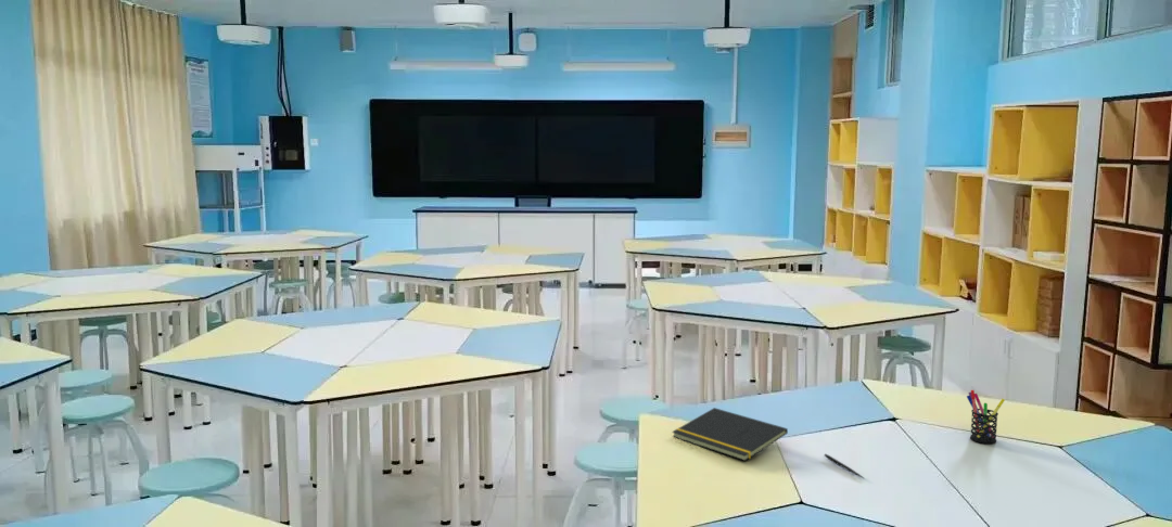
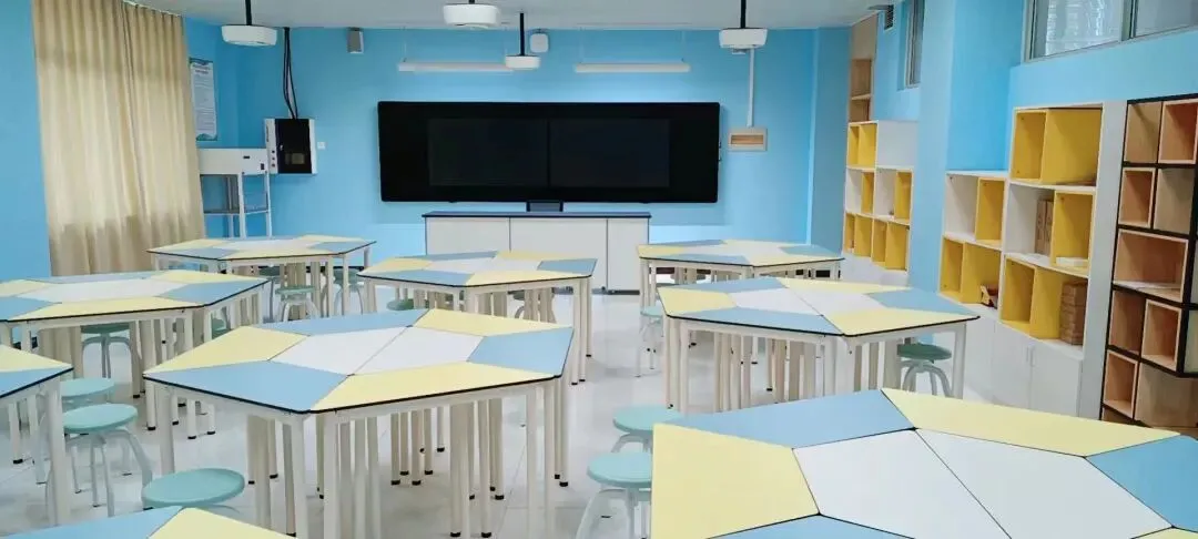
- pen (843, 465)
- notepad (728, 432)
- pen holder (982, 415)
